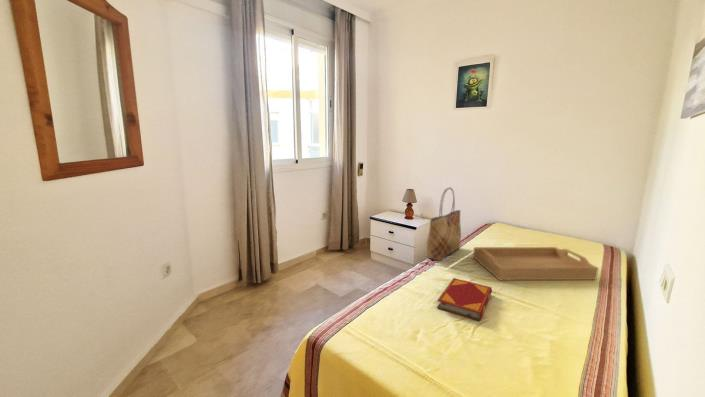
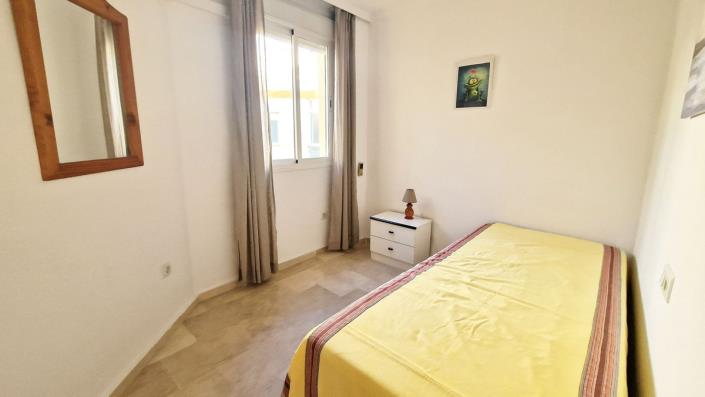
- tote bag (445, 220)
- hardback book (465, 297)
- serving tray (530, 260)
